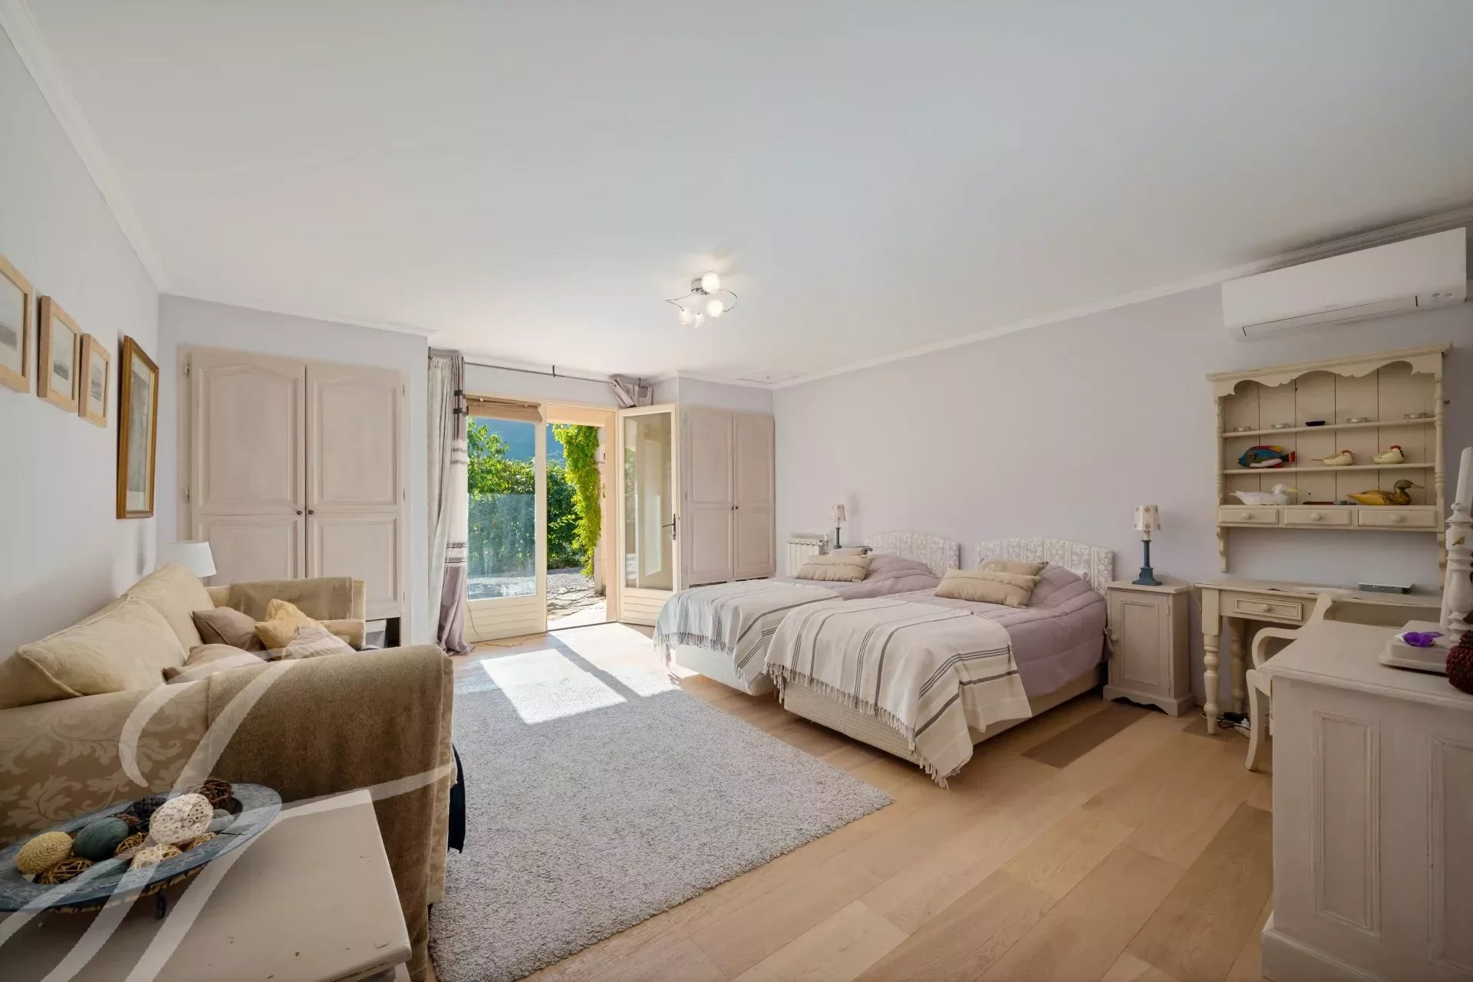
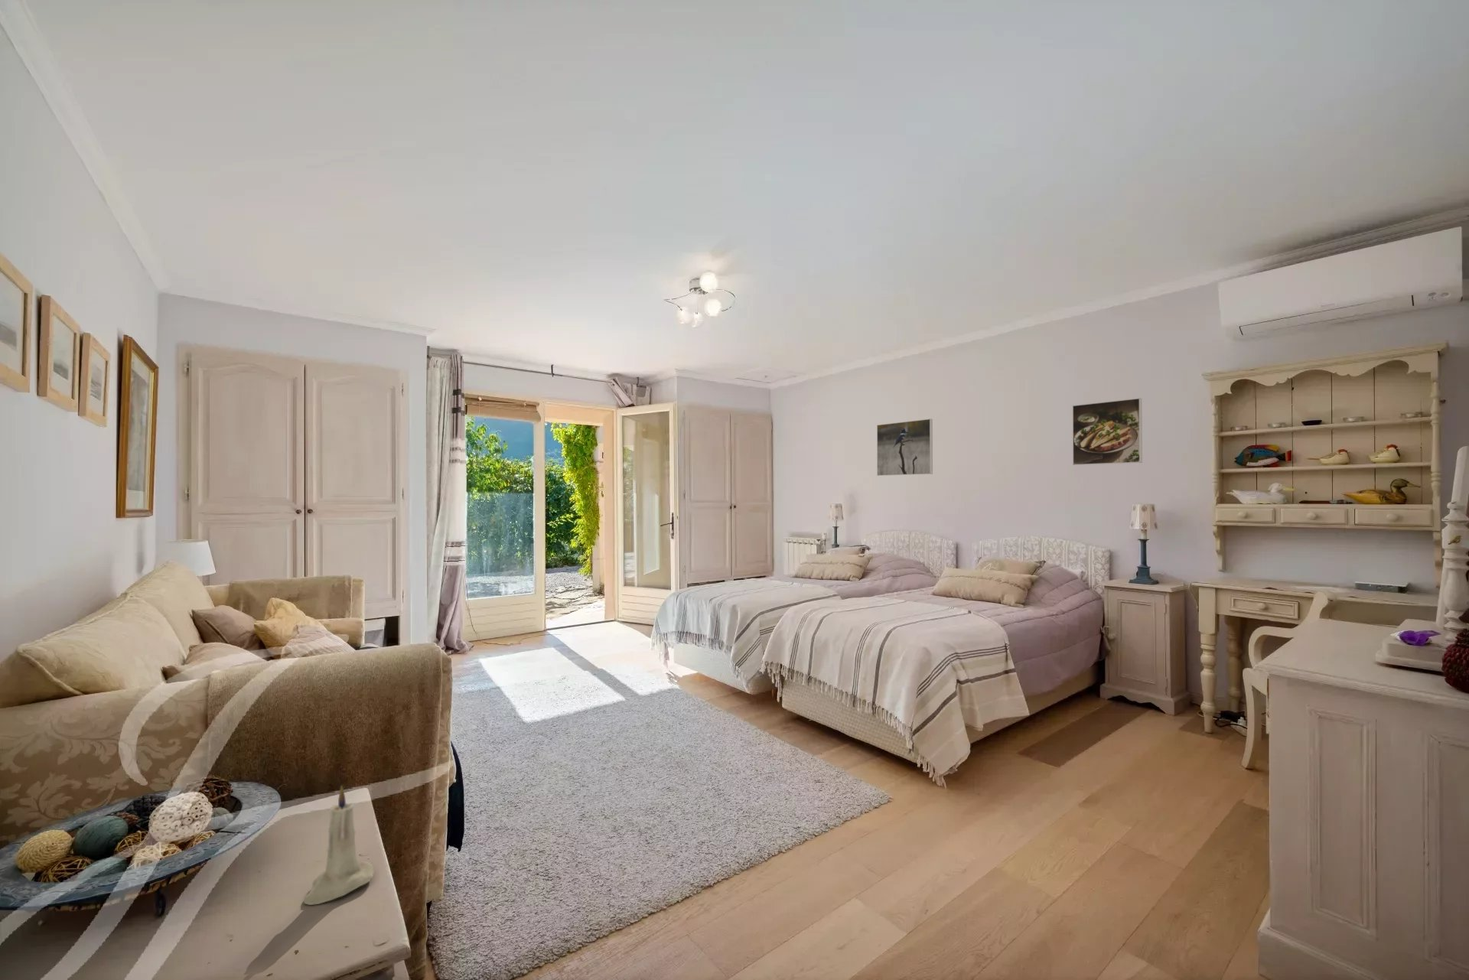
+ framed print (1106, 432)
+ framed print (903, 448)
+ candle (338, 837)
